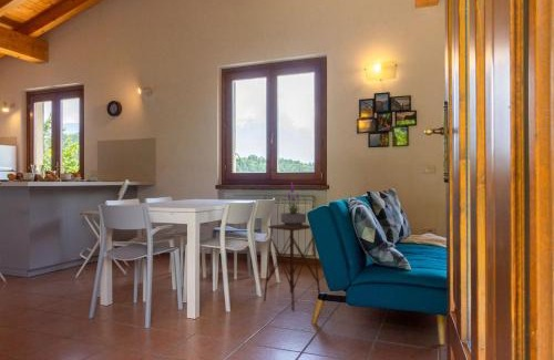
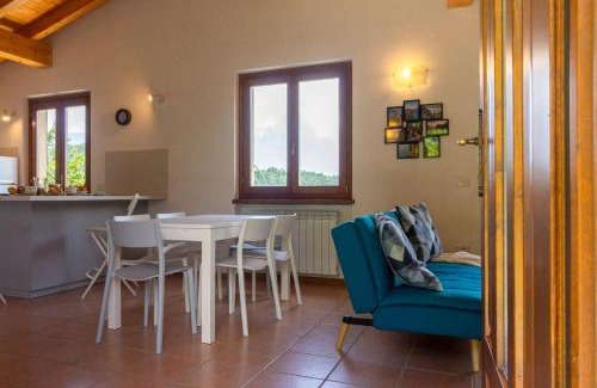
- potted plant (293, 203)
- side table (291, 263)
